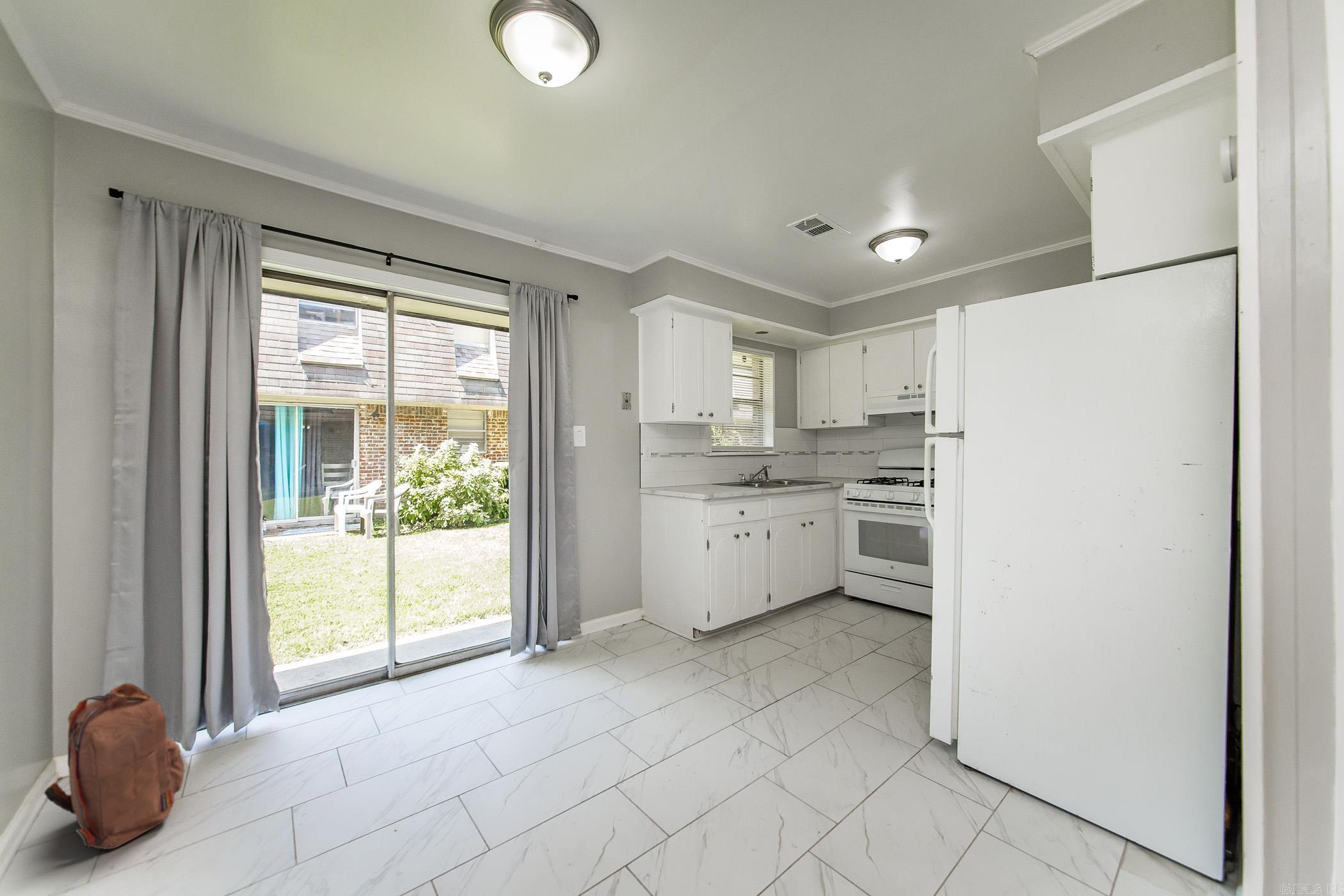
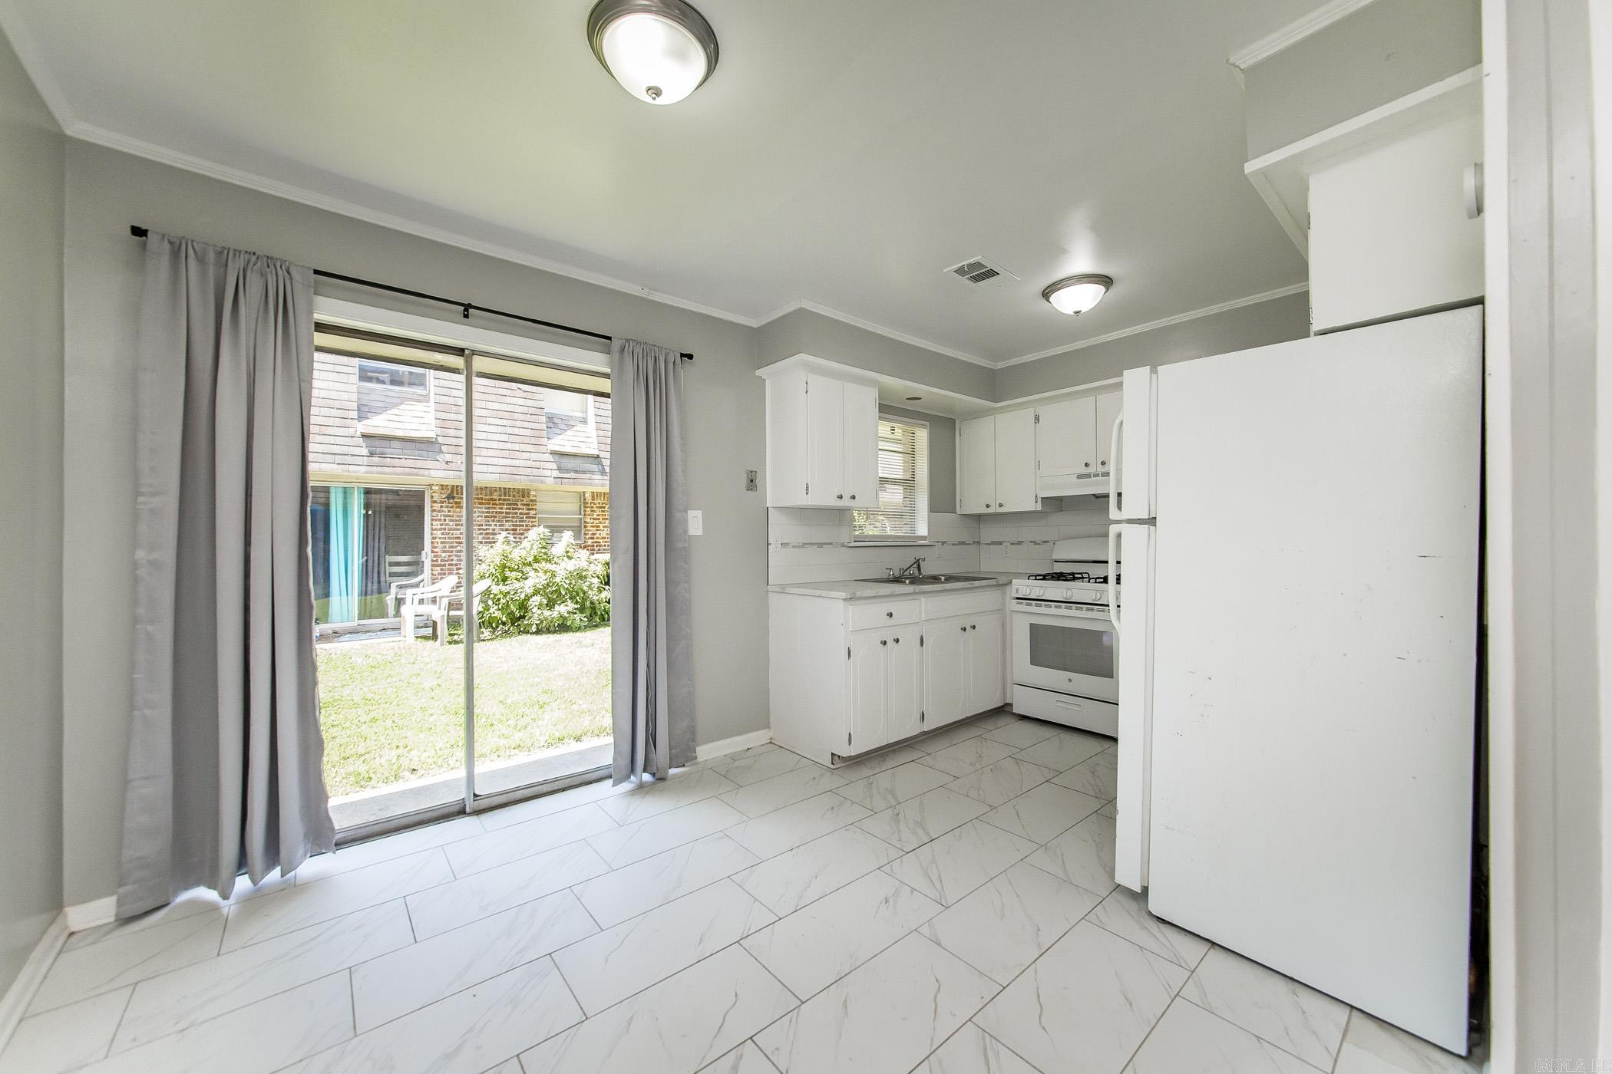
- backpack (114, 759)
